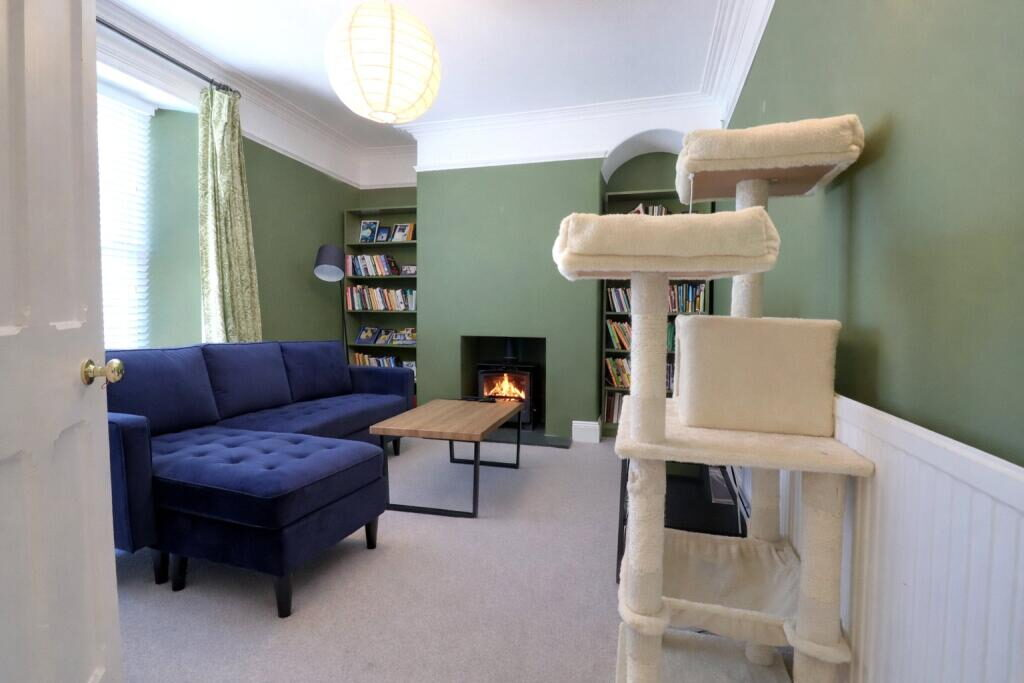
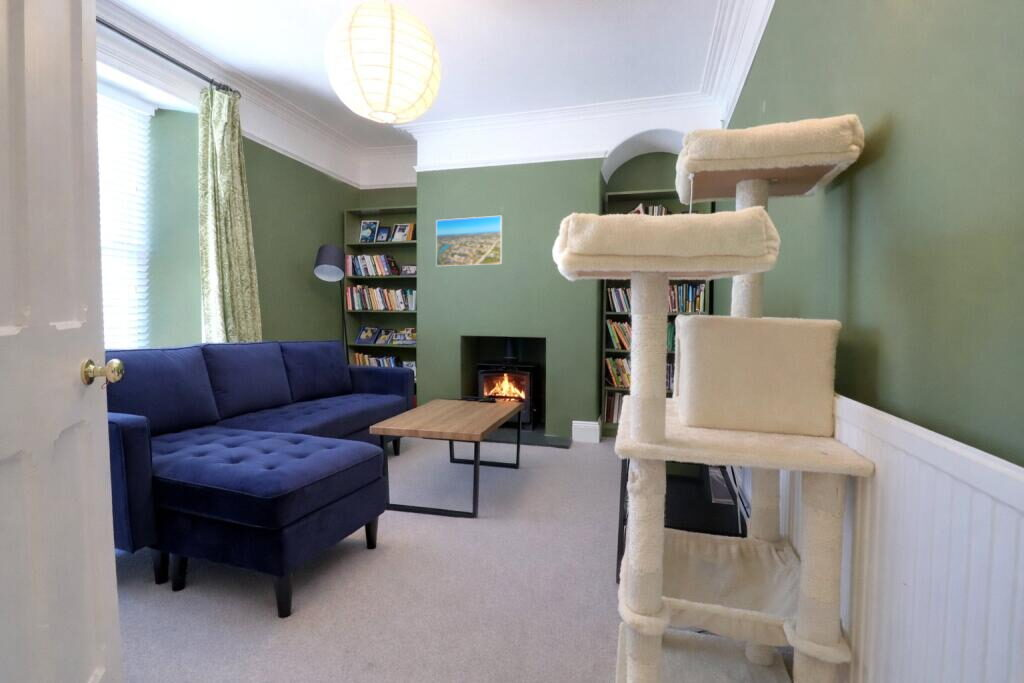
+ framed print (468, 241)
